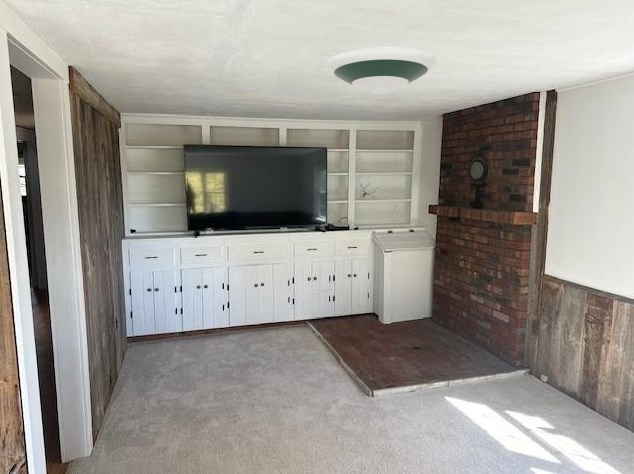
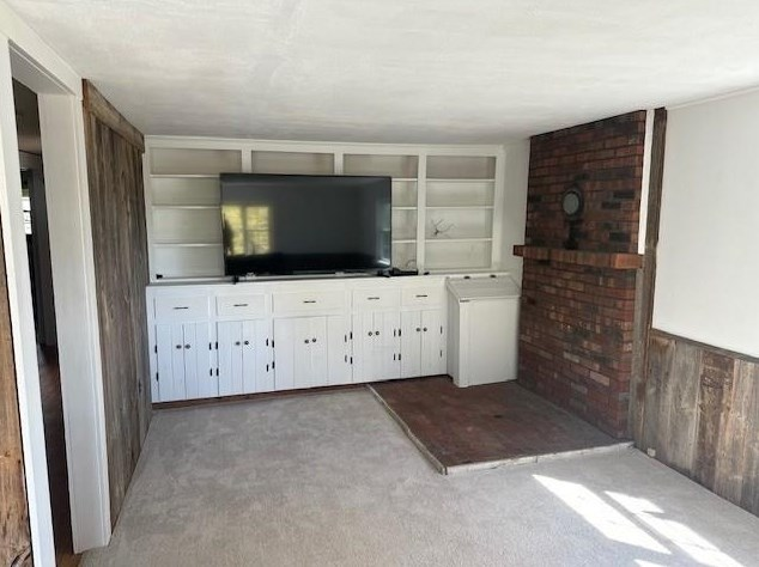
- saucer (380, 78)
